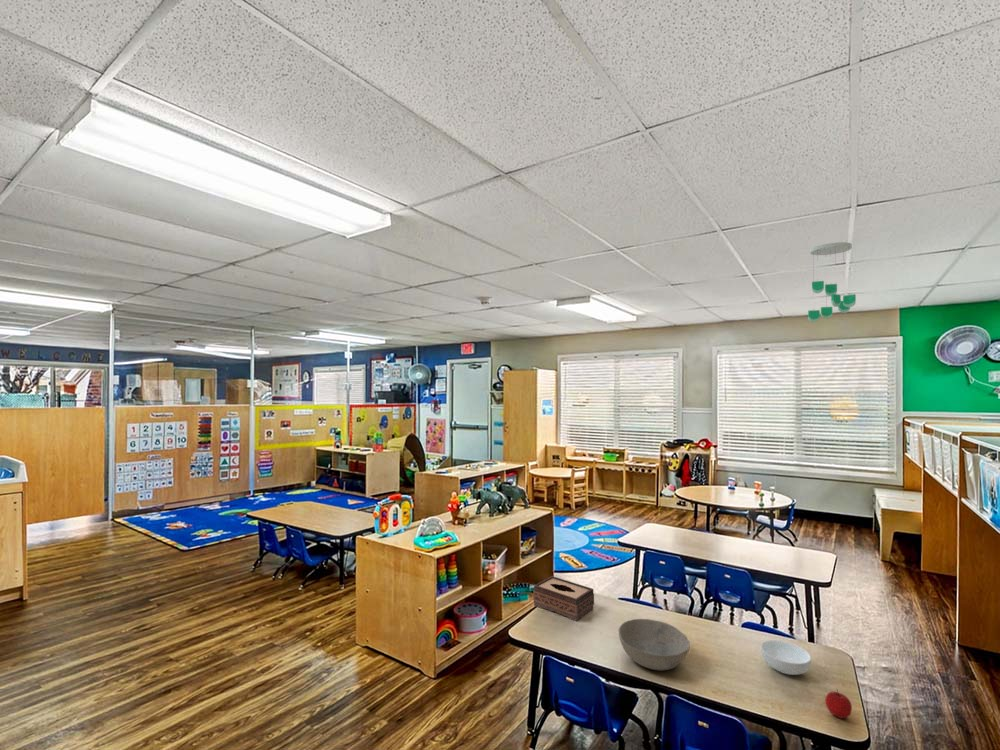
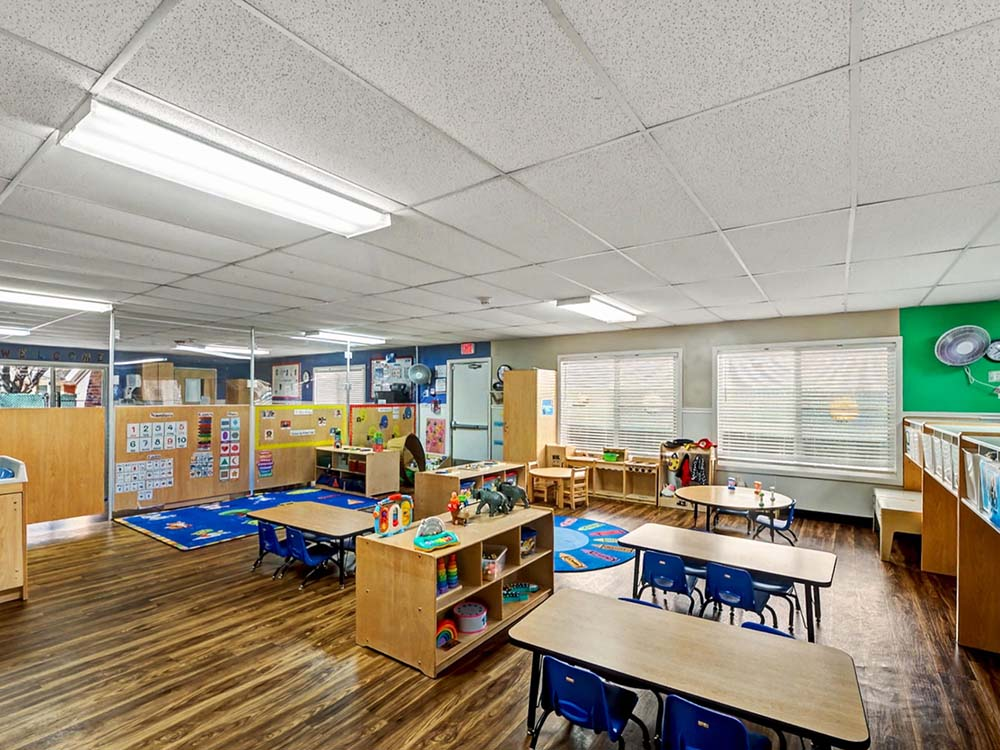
- apple (838, 702)
- tissue box (563, 597)
- bowl (653, 647)
- cereal bowl (785, 660)
- ceiling mobile (830, 284)
